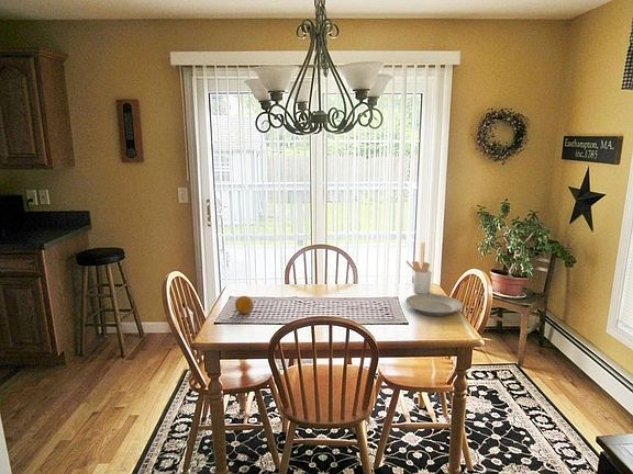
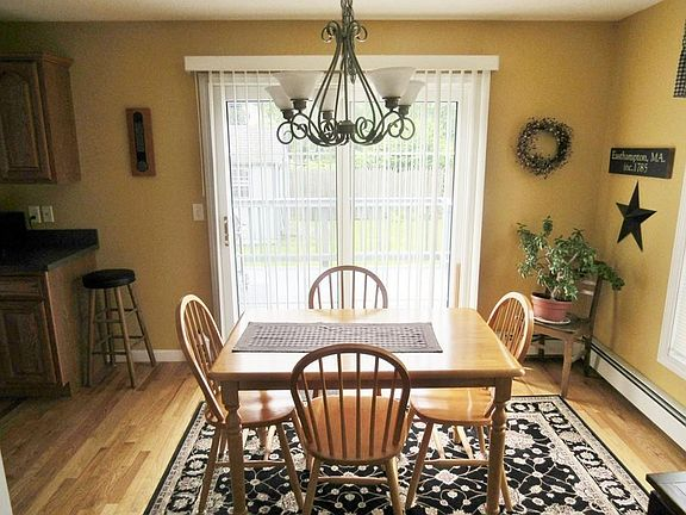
- plate (433, 305)
- fruit (244, 304)
- utensil holder (418, 275)
